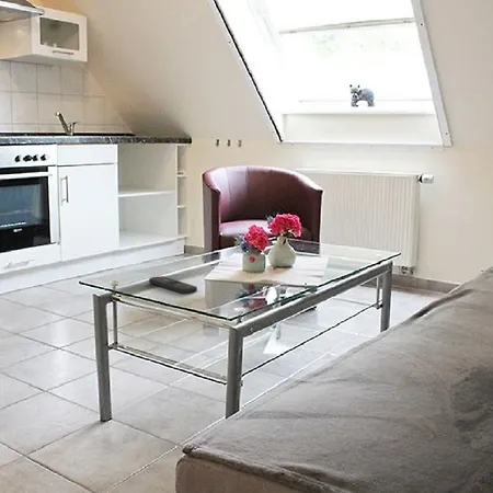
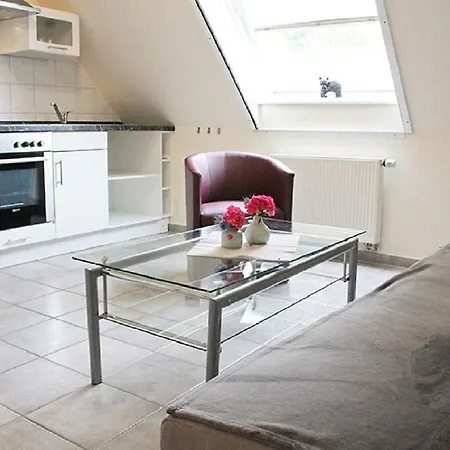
- remote control (172, 284)
